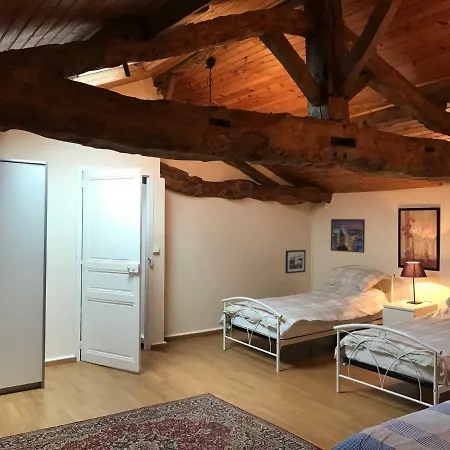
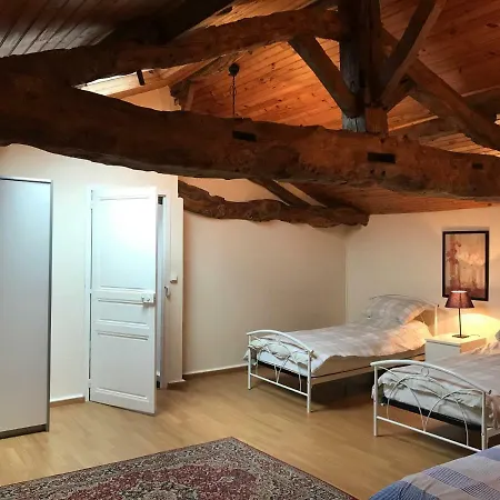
- picture frame (295, 261)
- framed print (347, 235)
